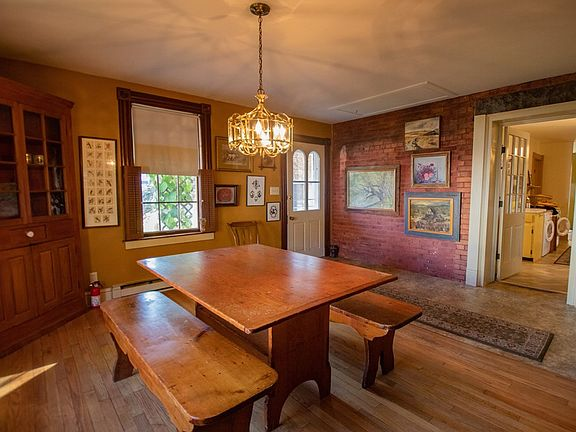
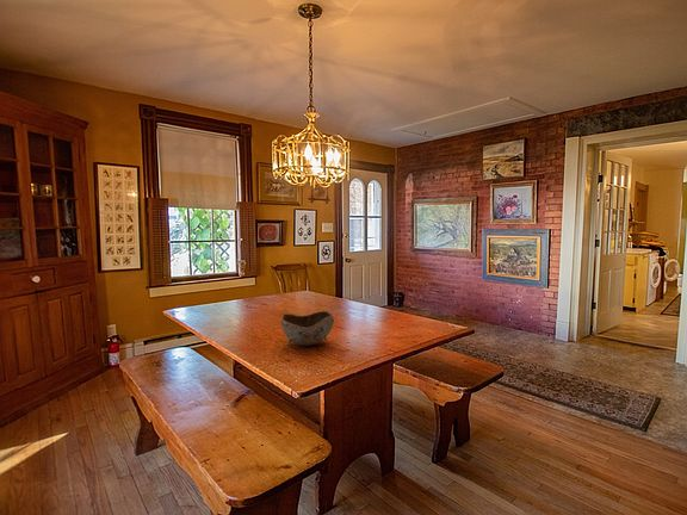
+ bowl (308, 328)
